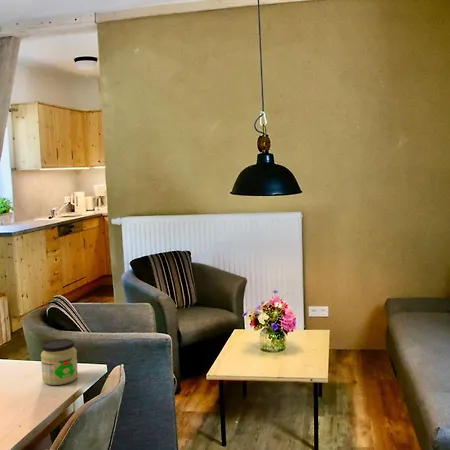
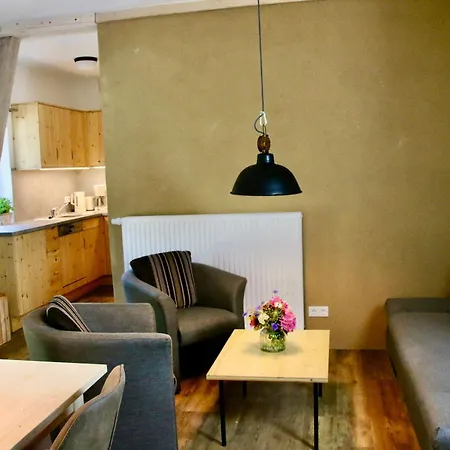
- jar (59, 361)
